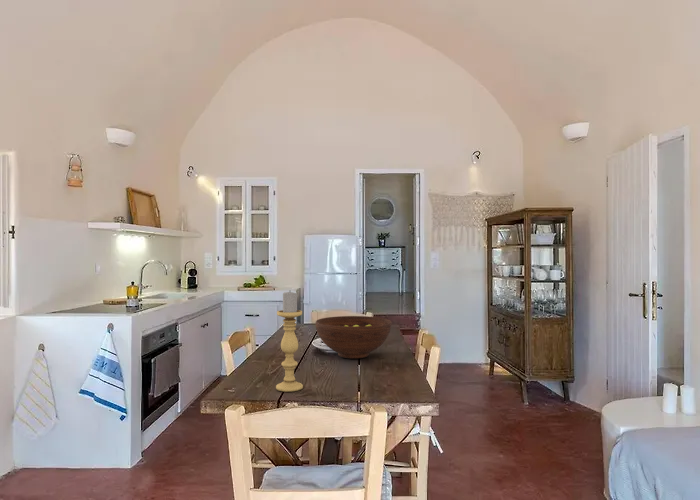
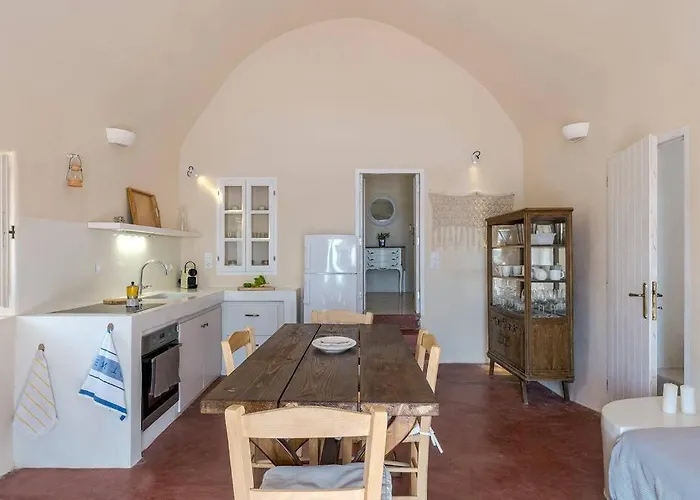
- candle holder (289, 339)
- fruit bowl (353, 338)
